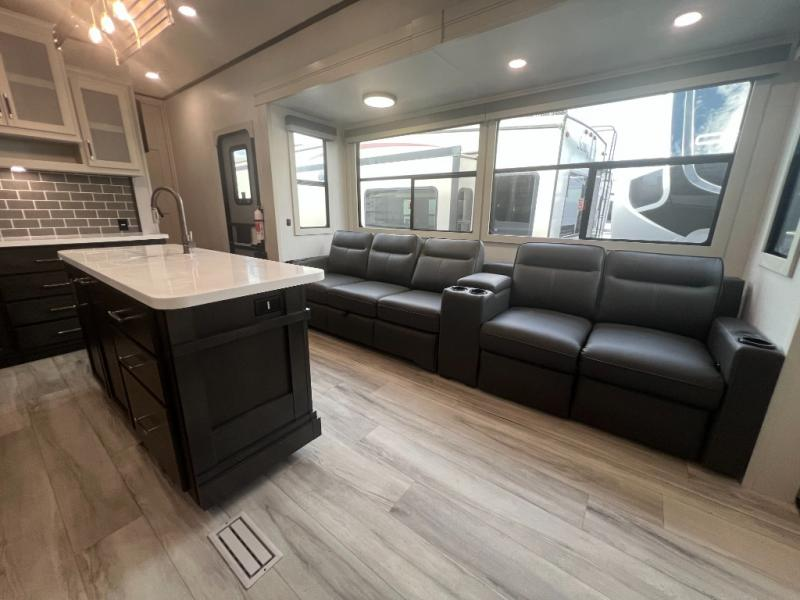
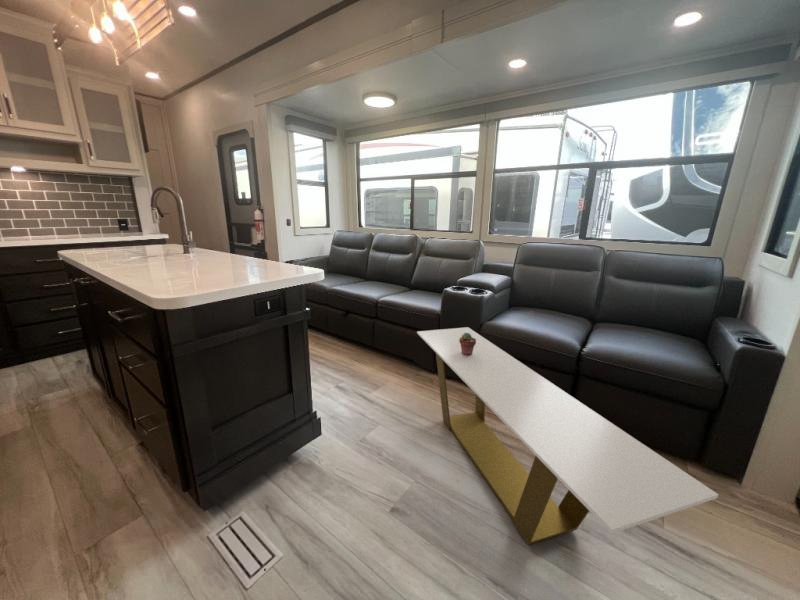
+ coffee table (502, 420)
+ potted succulent (467, 342)
